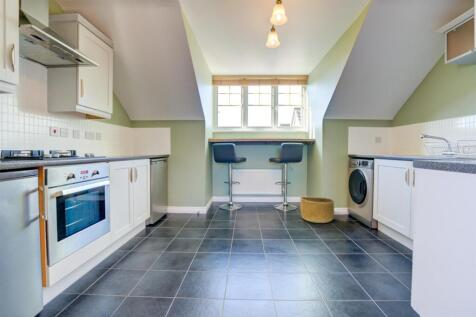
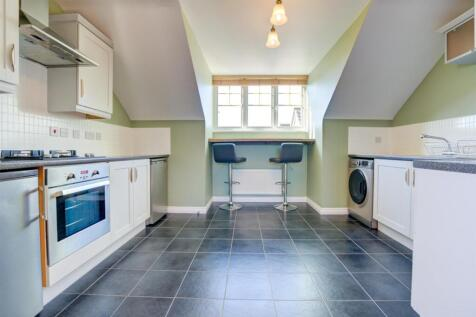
- basket (317, 209)
